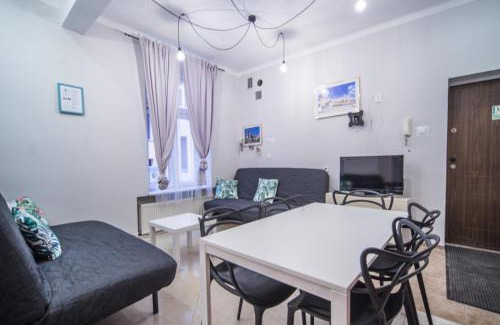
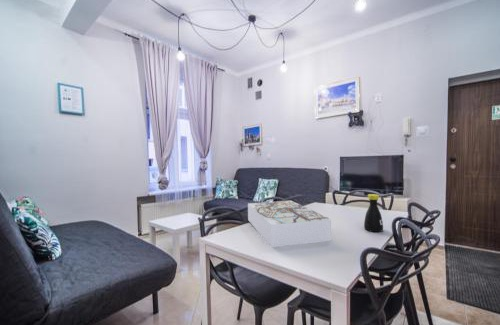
+ board game (283, 219)
+ bottle (373, 212)
